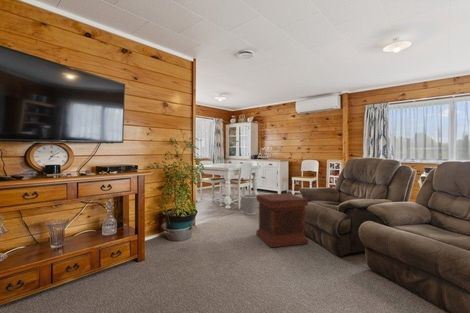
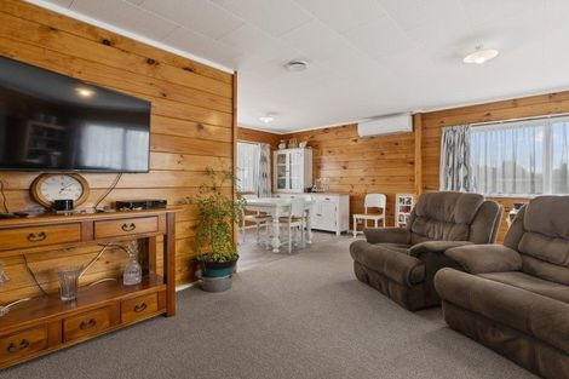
- wastebasket (249, 204)
- side table (280, 217)
